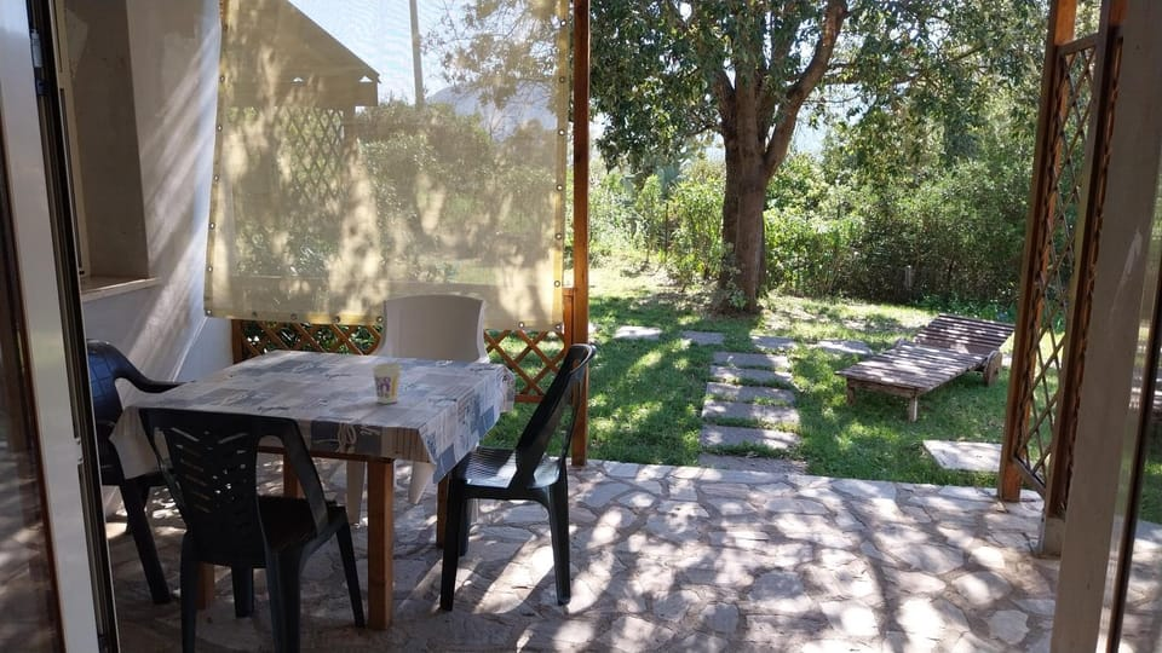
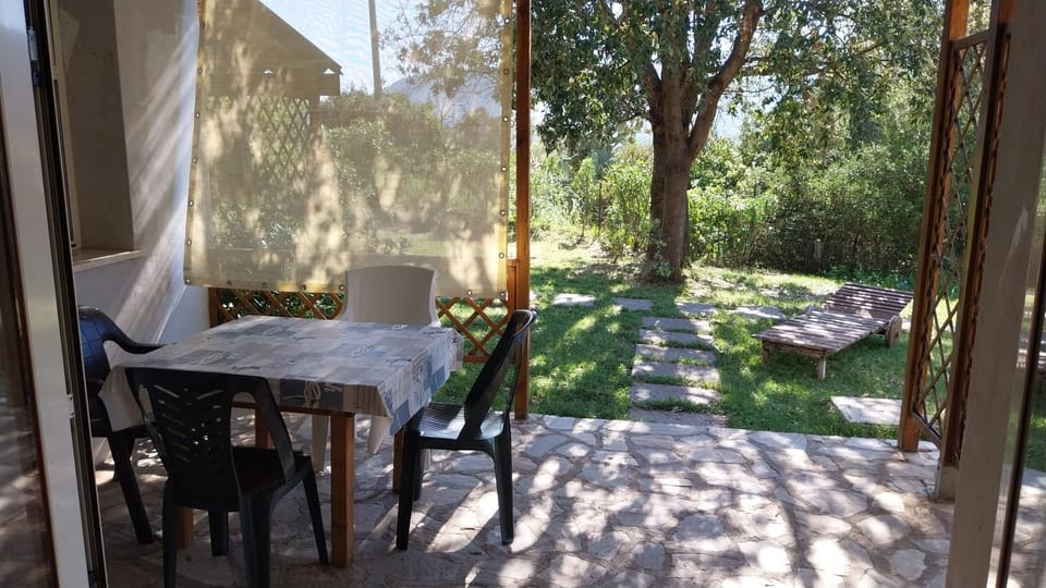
- cup (387, 383)
